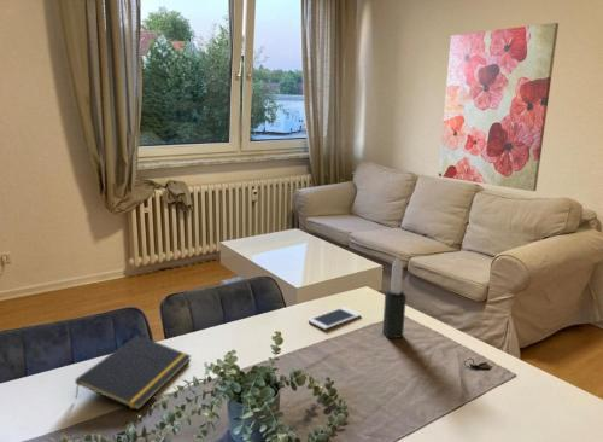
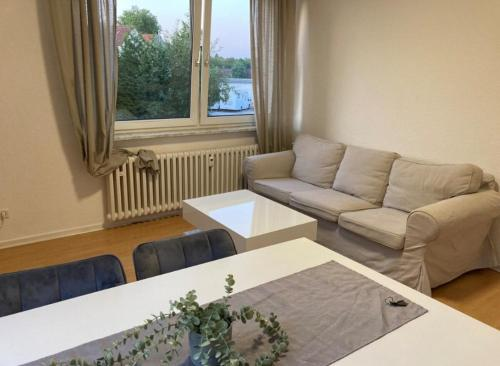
- wall art (491, 109)
- notepad (137, 368)
- cell phone (334, 318)
- candle (394, 295)
